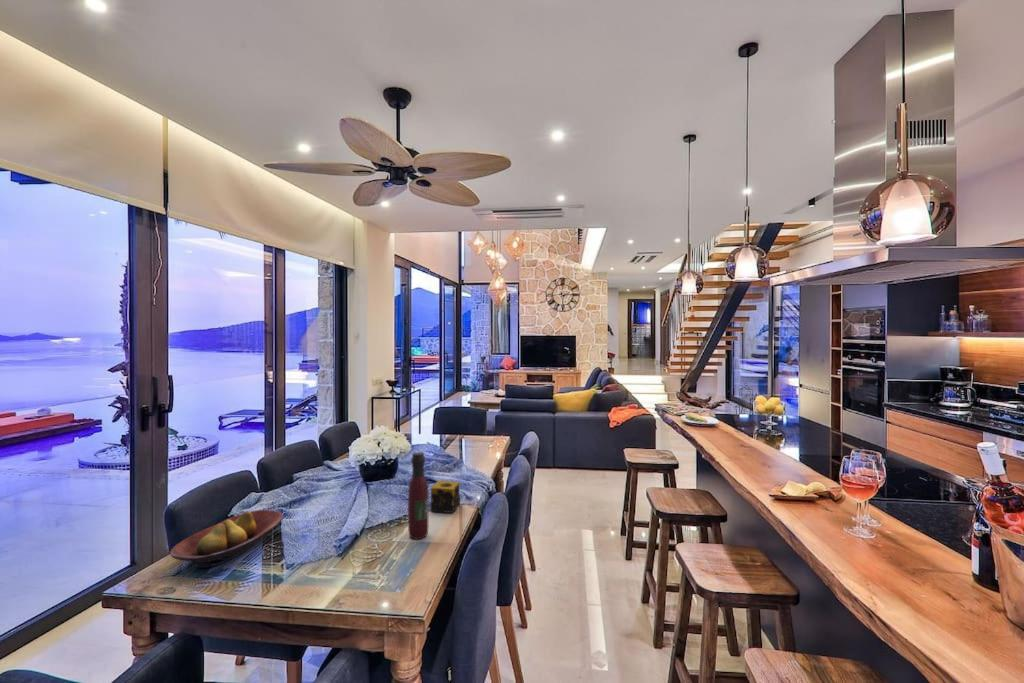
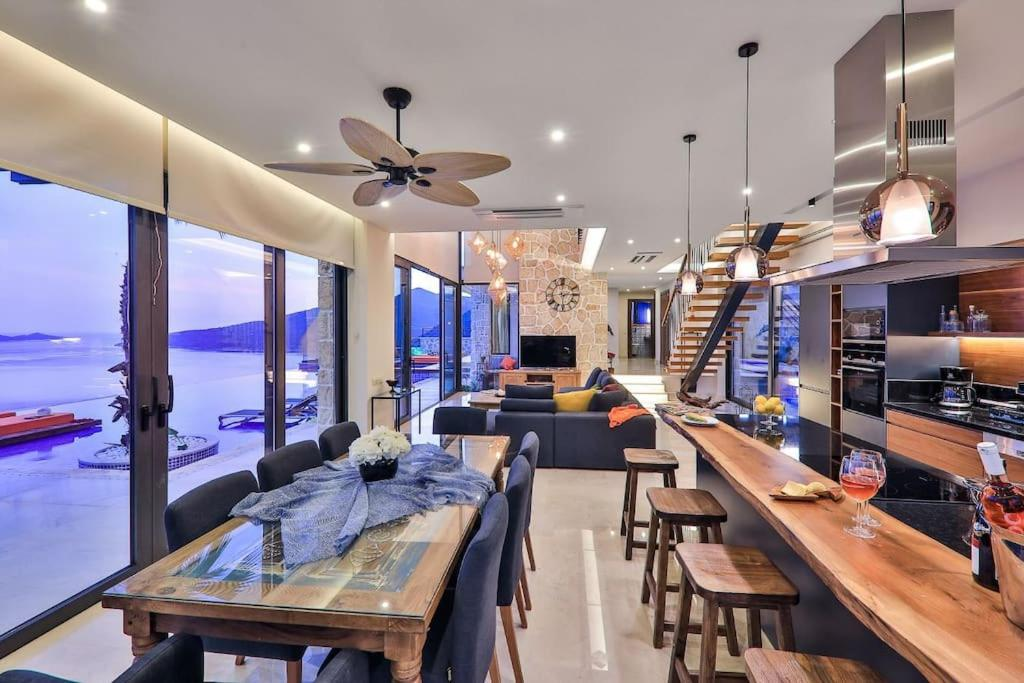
- candle (445, 496)
- fruit bowl (232, 532)
- wine bottle (418, 494)
